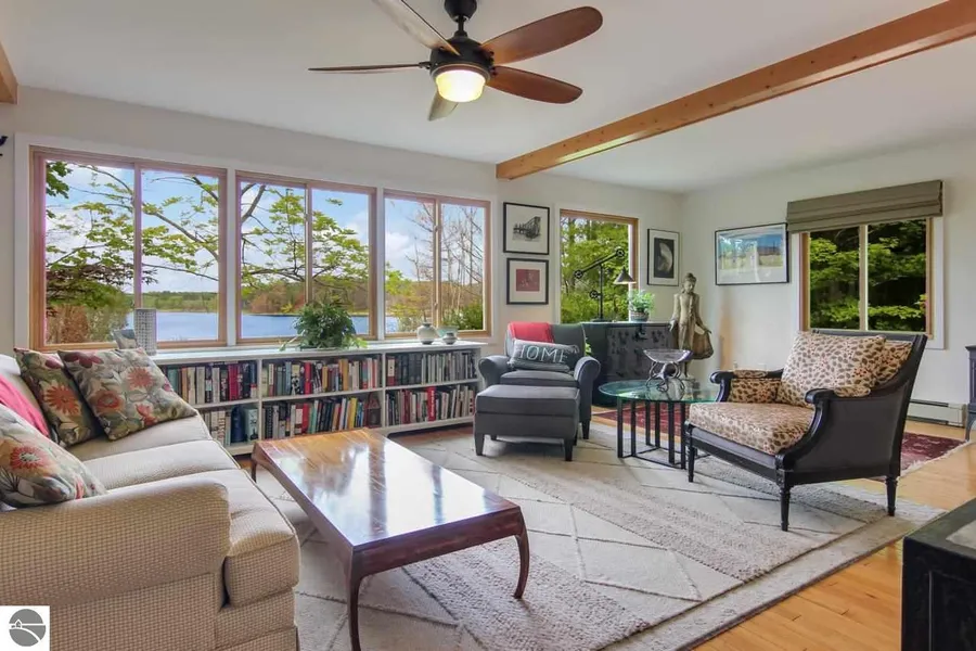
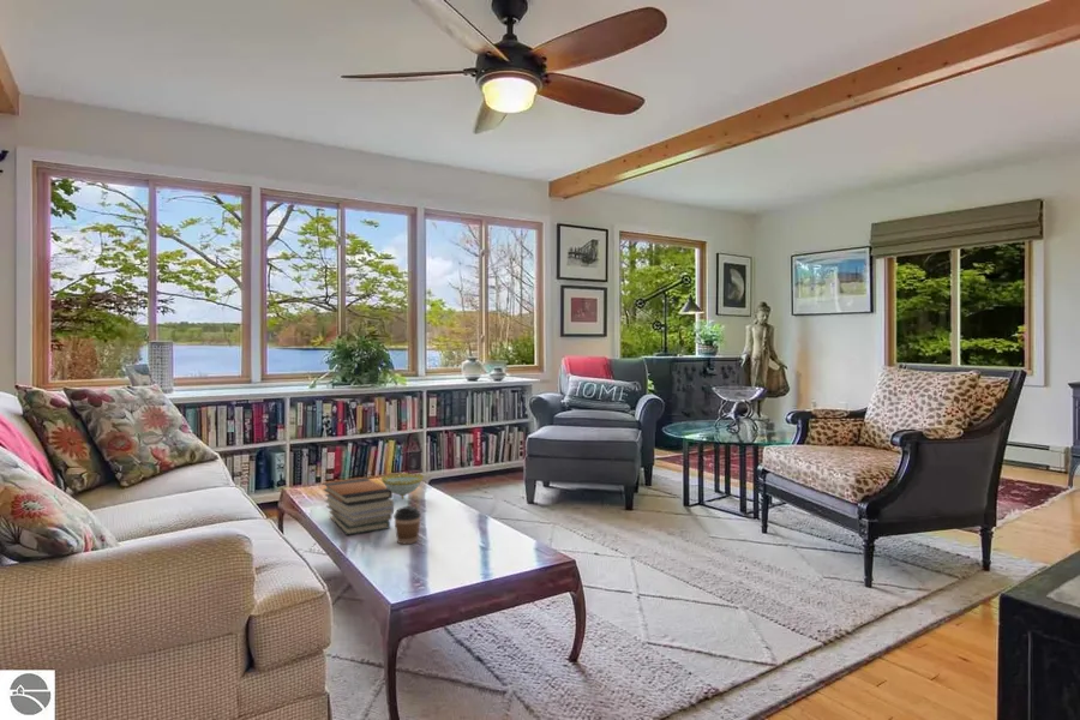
+ coffee cup (407, 523)
+ decorative bowl (402, 487)
+ book stack (358, 504)
